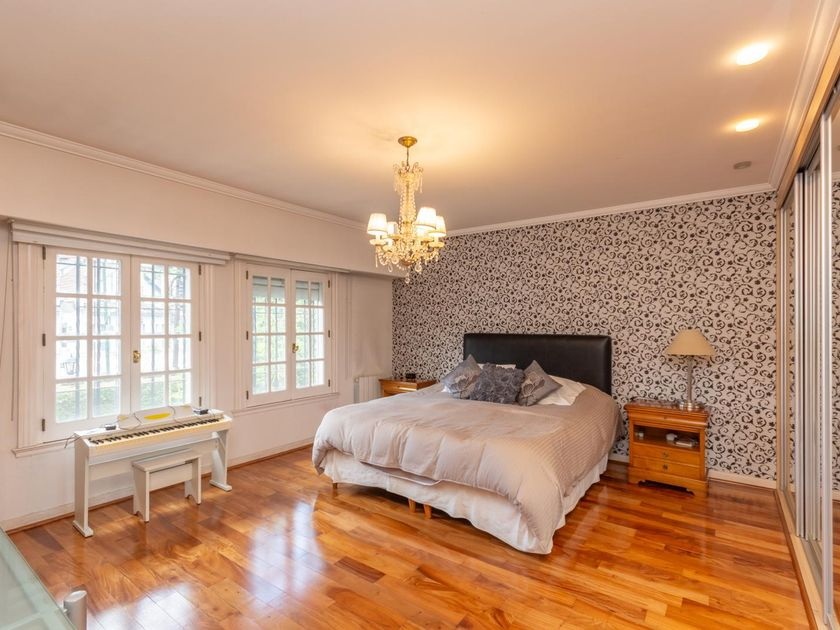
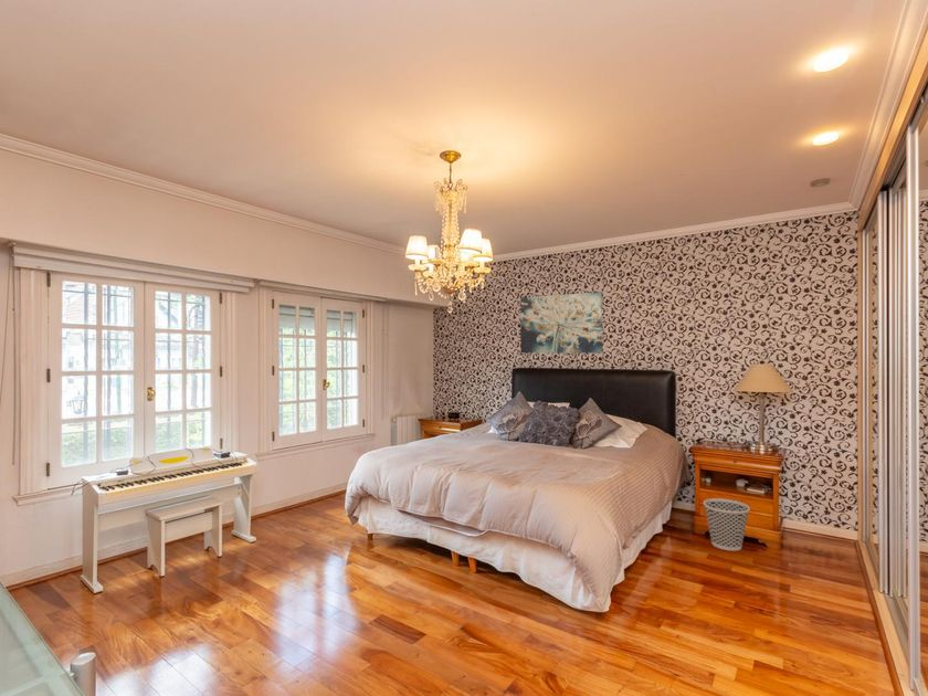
+ wall art (559, 324)
+ wastebasket (726, 525)
